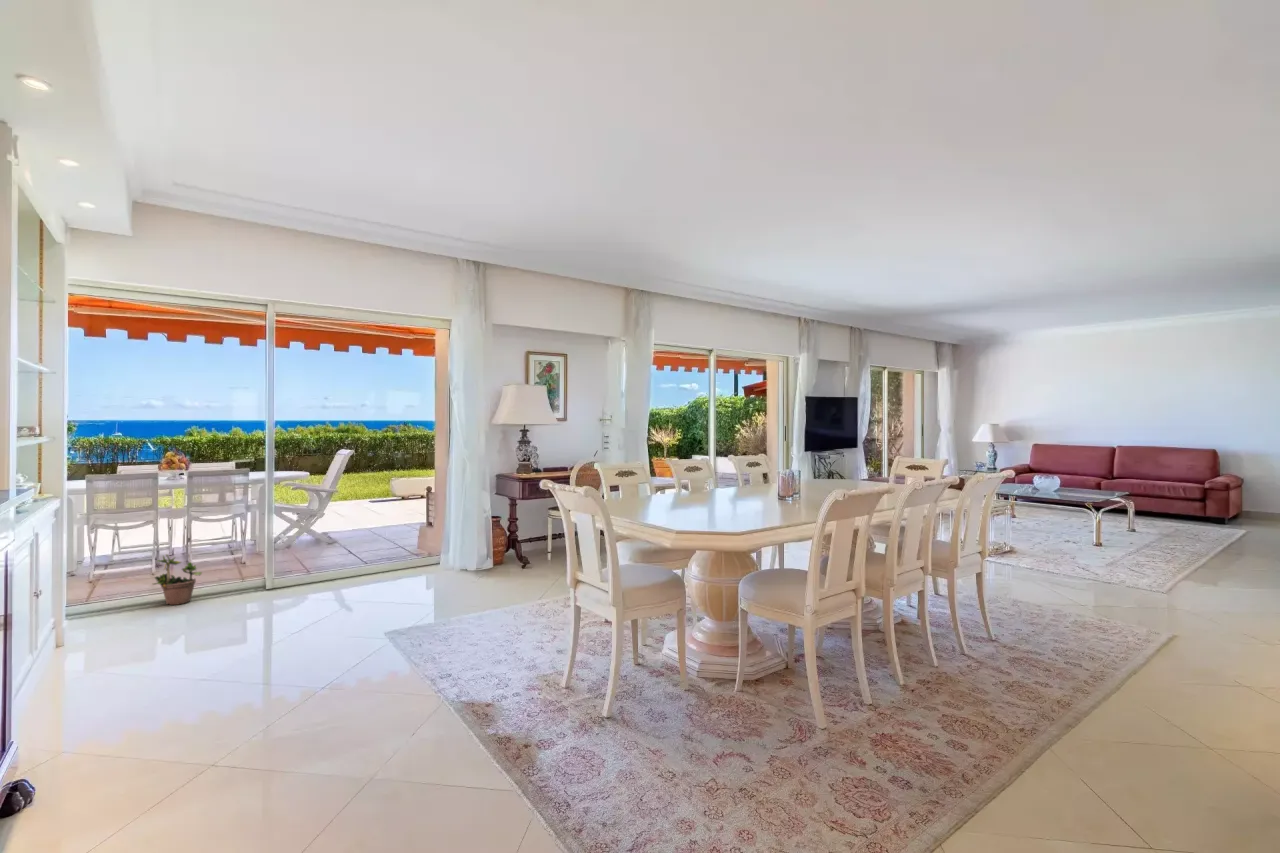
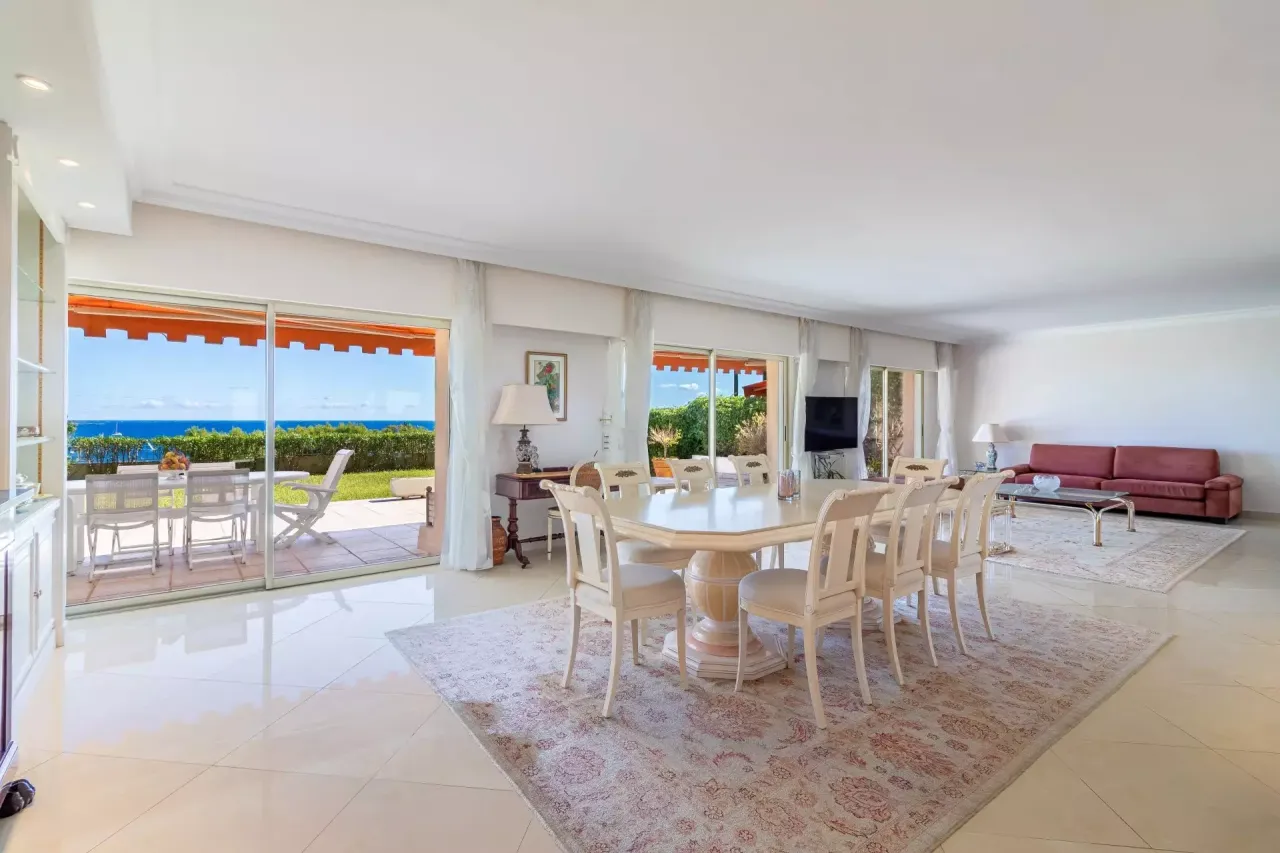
- potted plant (177, 577)
